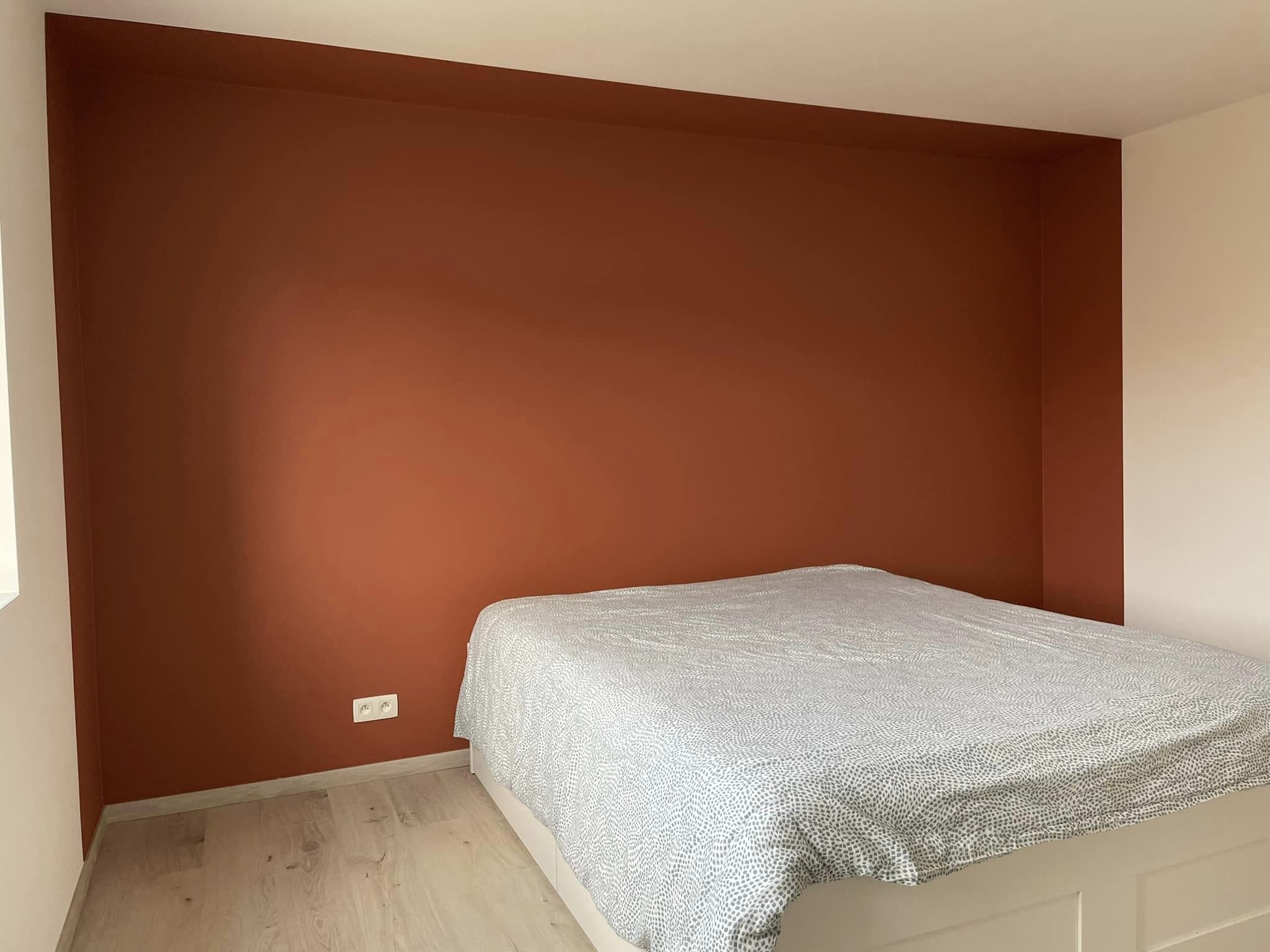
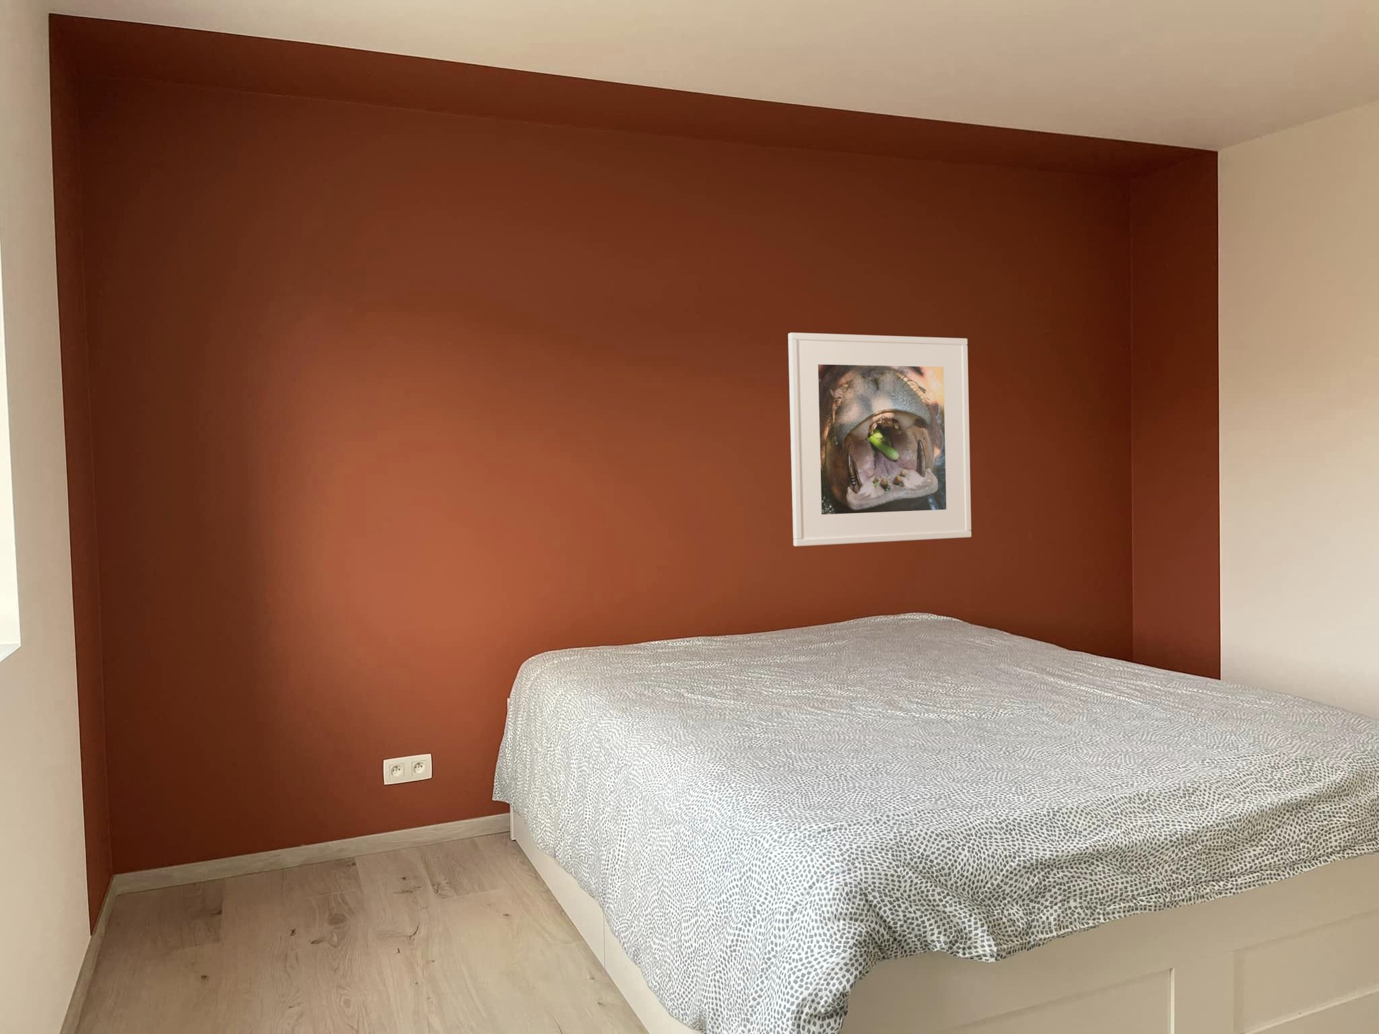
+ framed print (883, 439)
